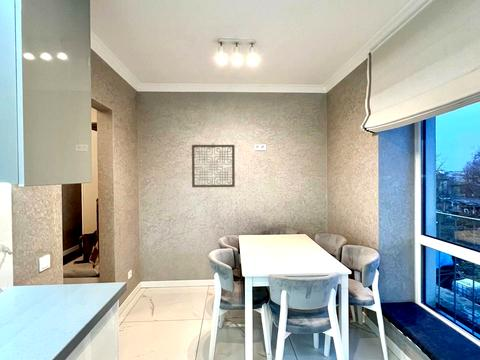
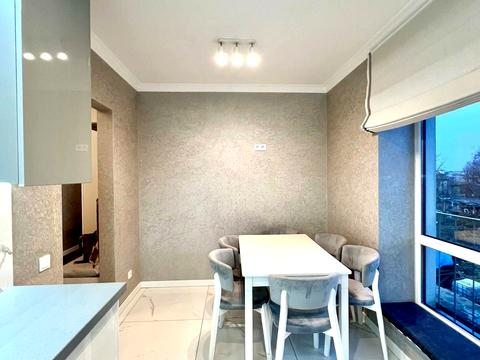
- wall art (213, 164)
